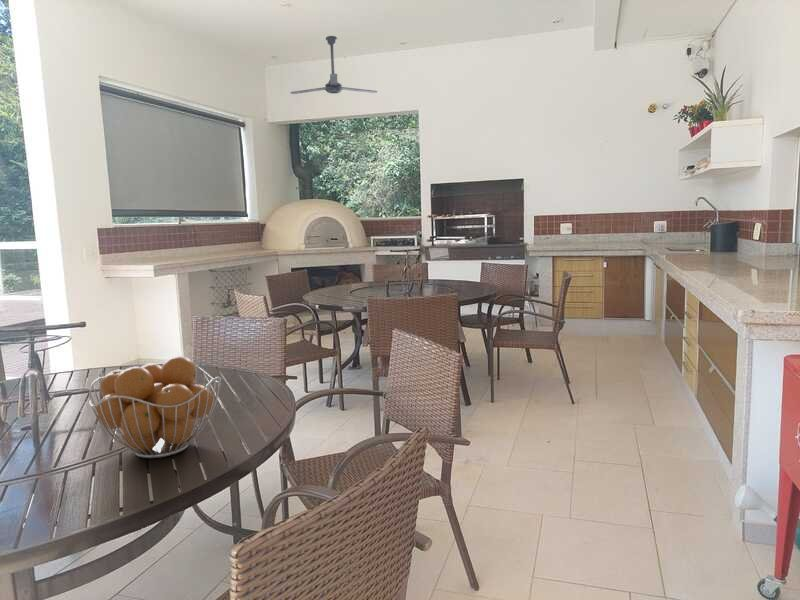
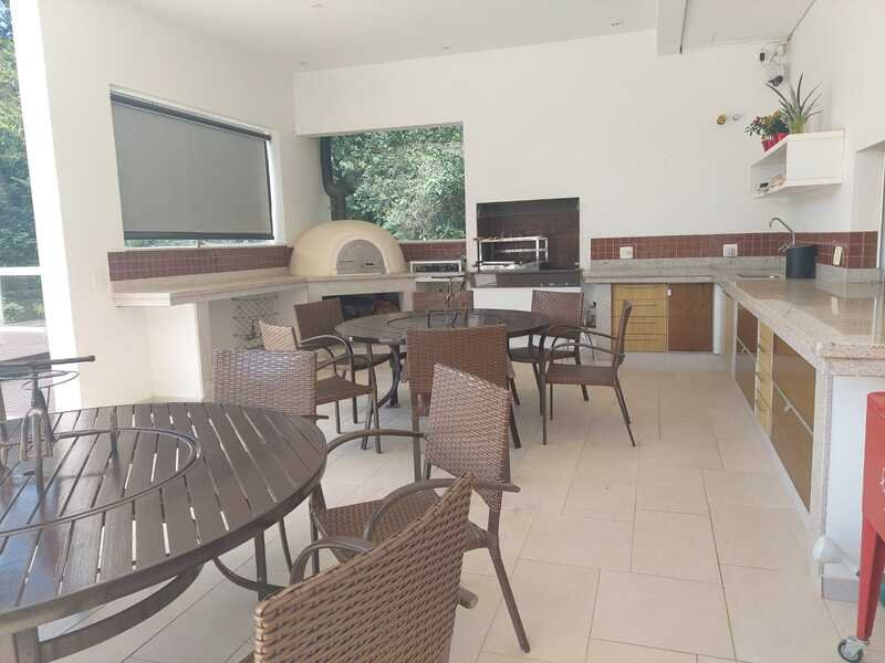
- ceiling fan (332, 61)
- fruit basket (158, 404)
